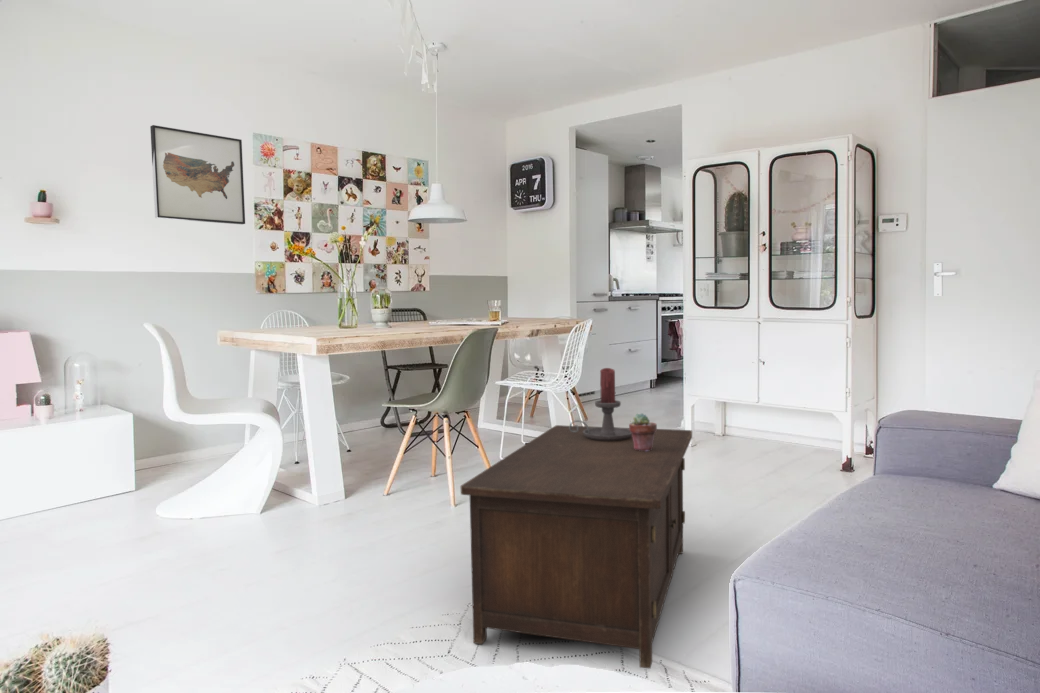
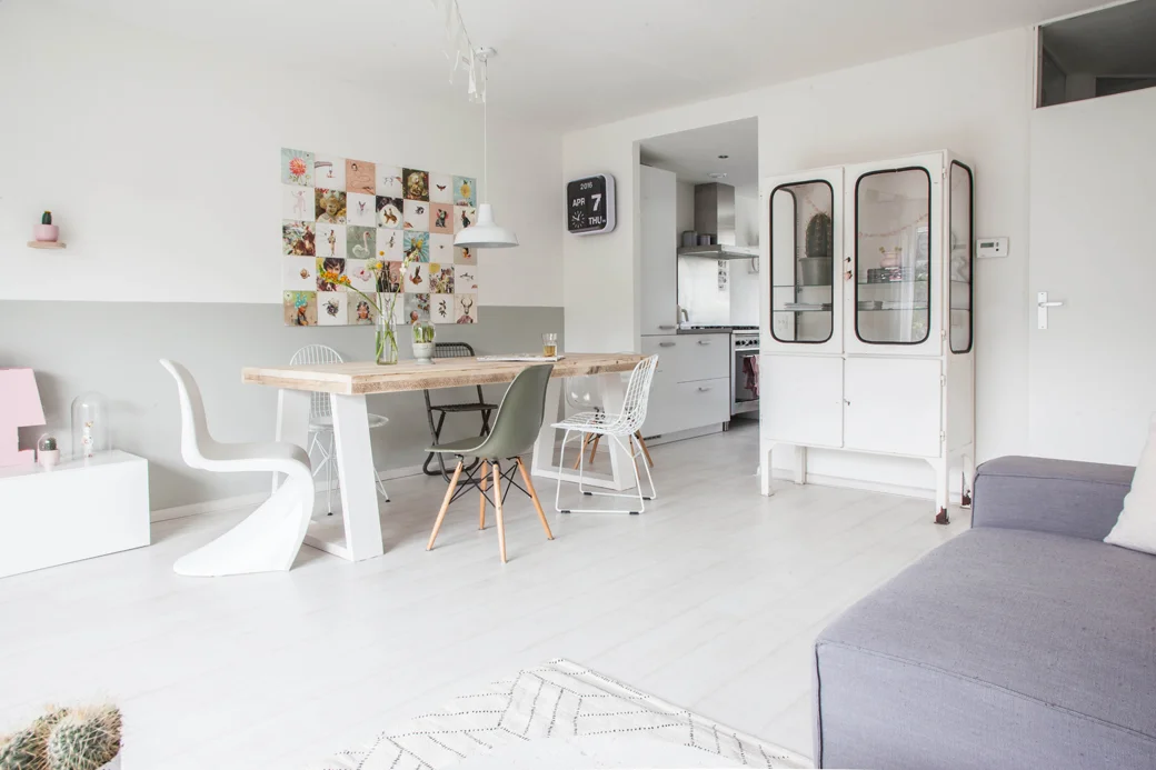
- potted succulent (642, 430)
- wall art (200, 177)
- cabinet (596, 522)
- candle holder (600, 402)
